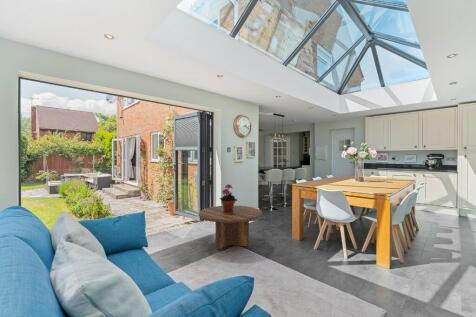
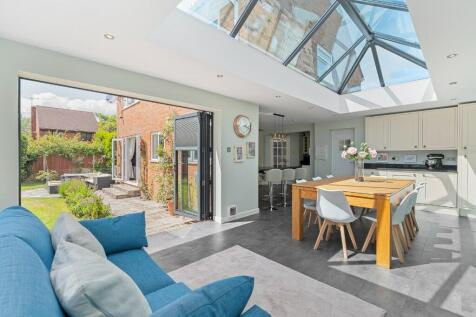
- coffee table (230, 227)
- potted plant (227, 198)
